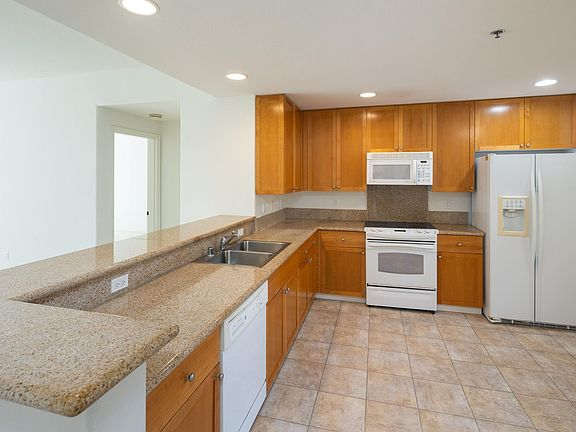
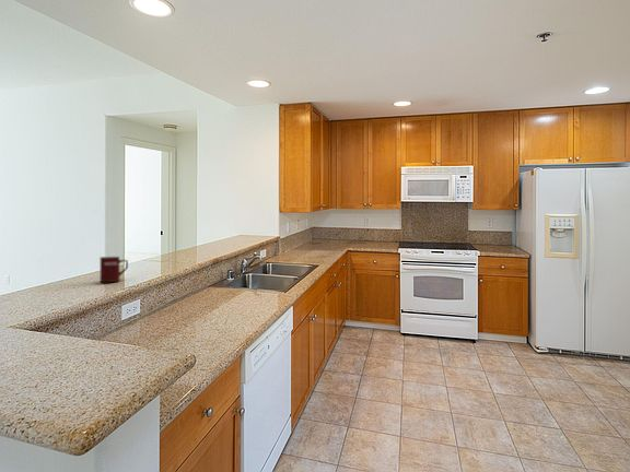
+ mug (114, 269)
